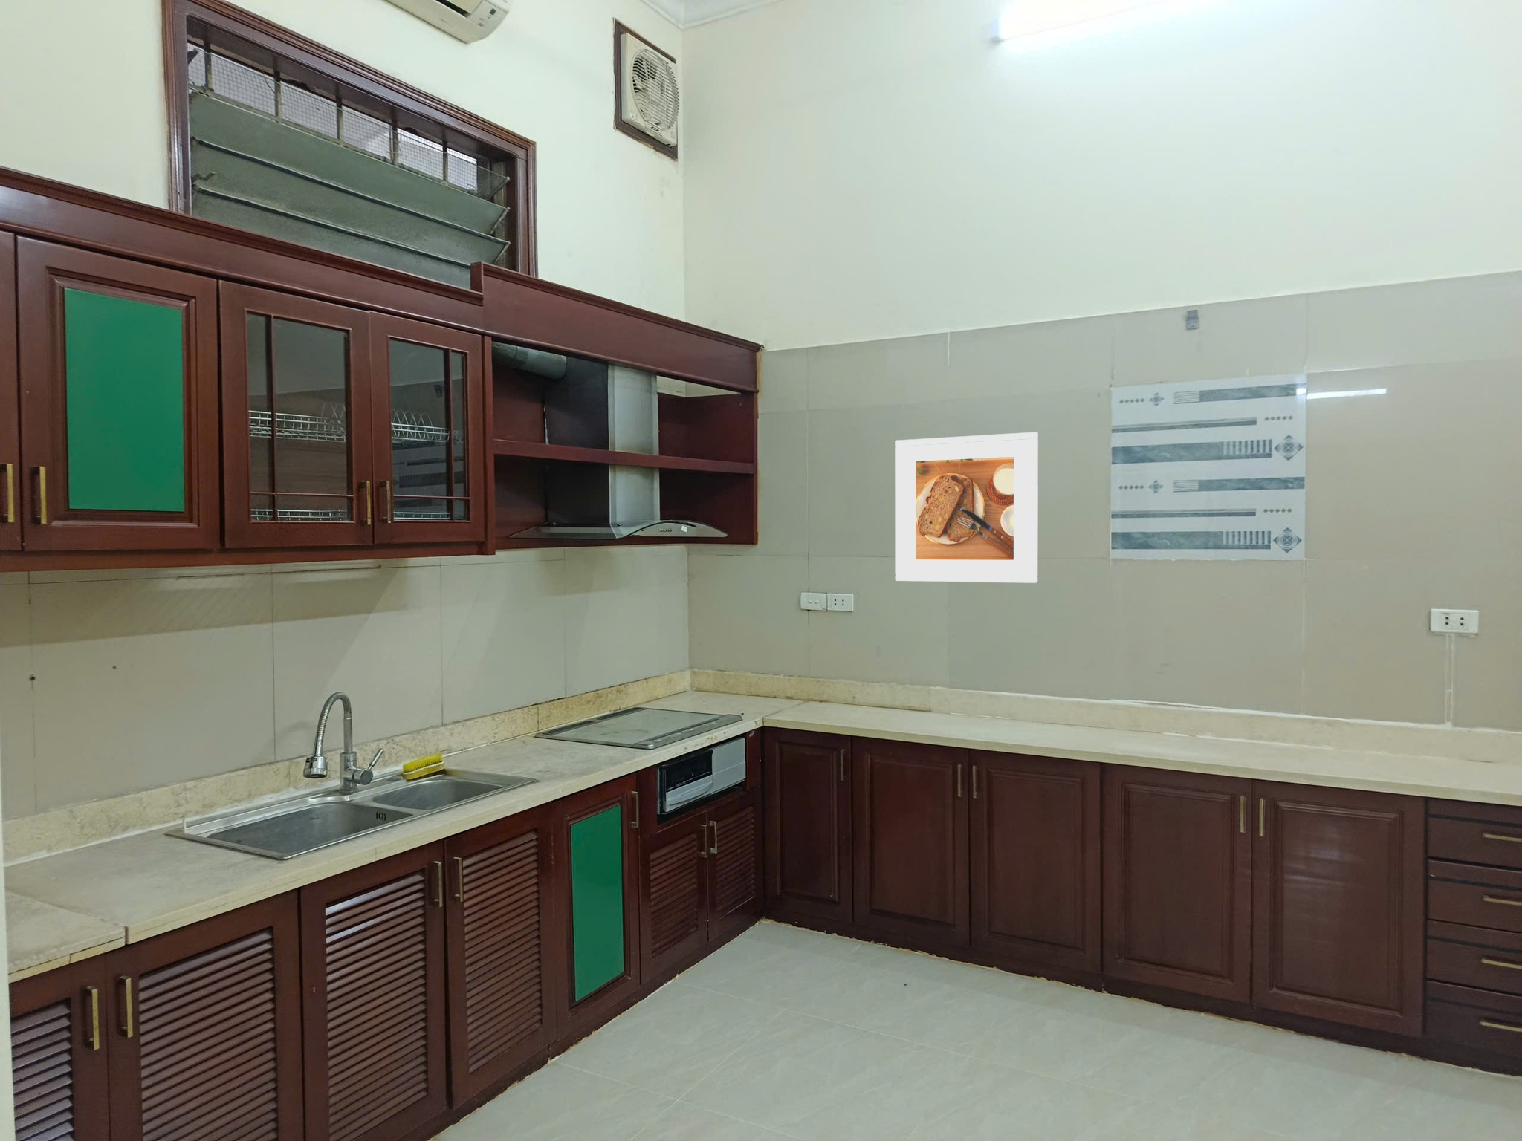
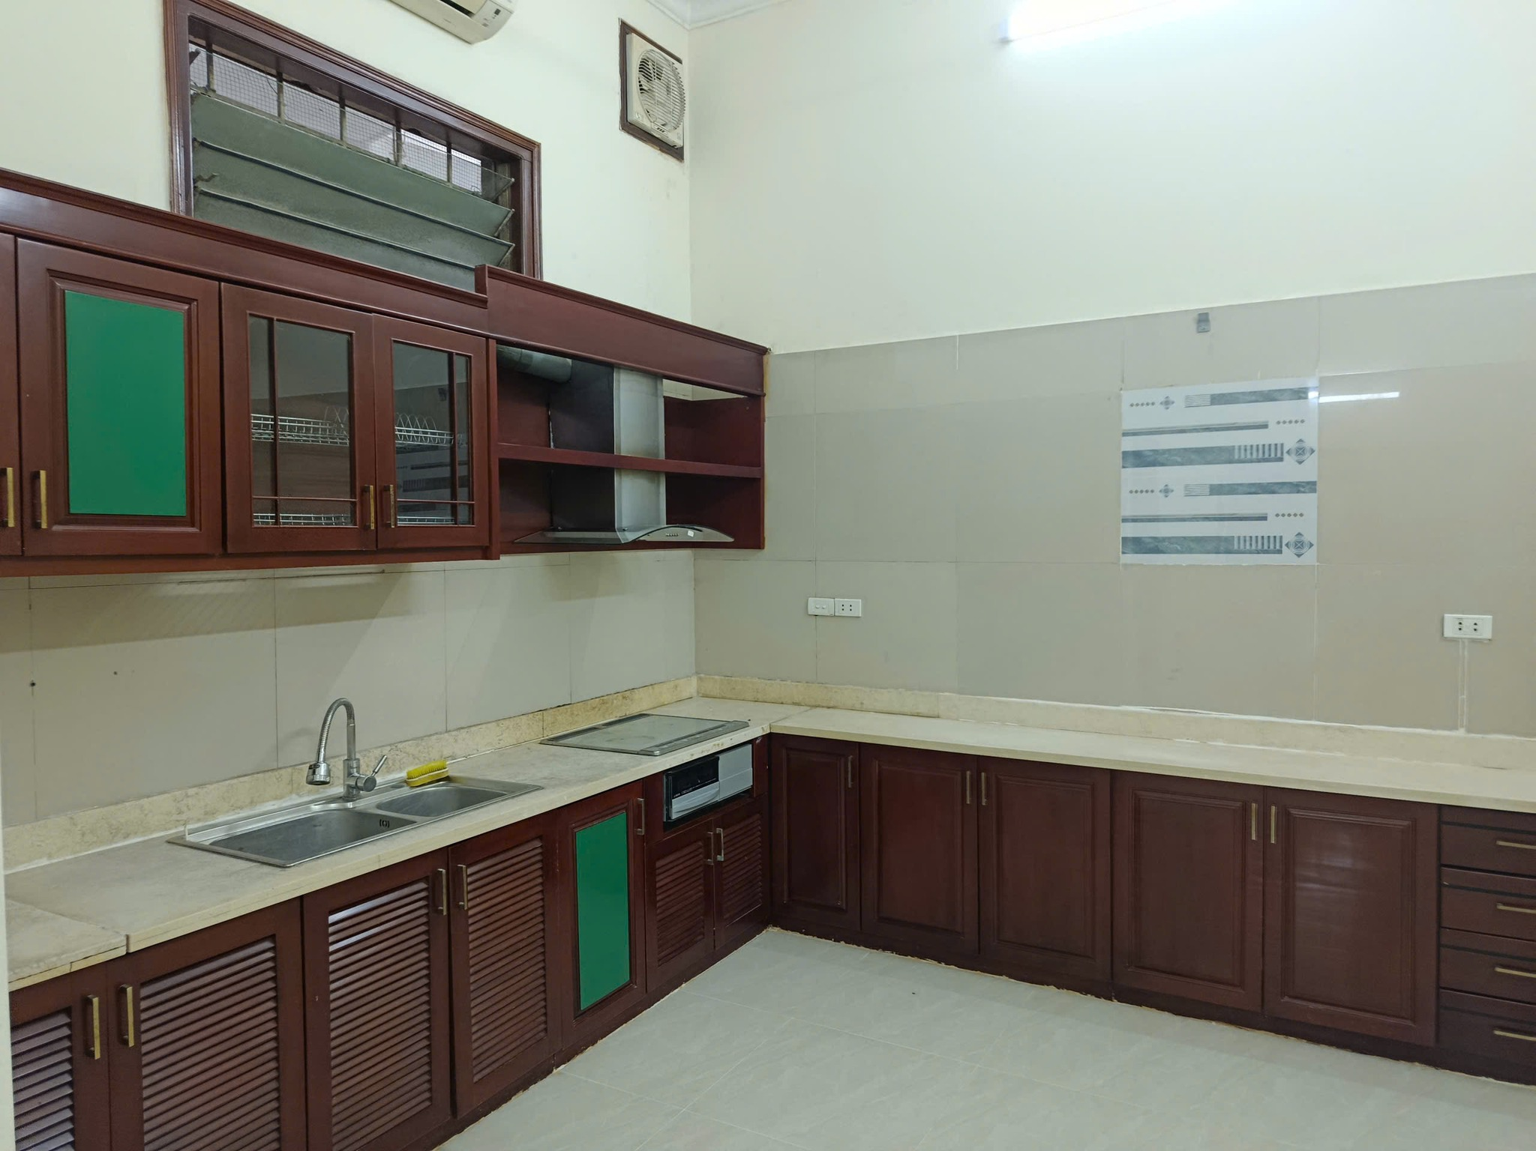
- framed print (964, 509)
